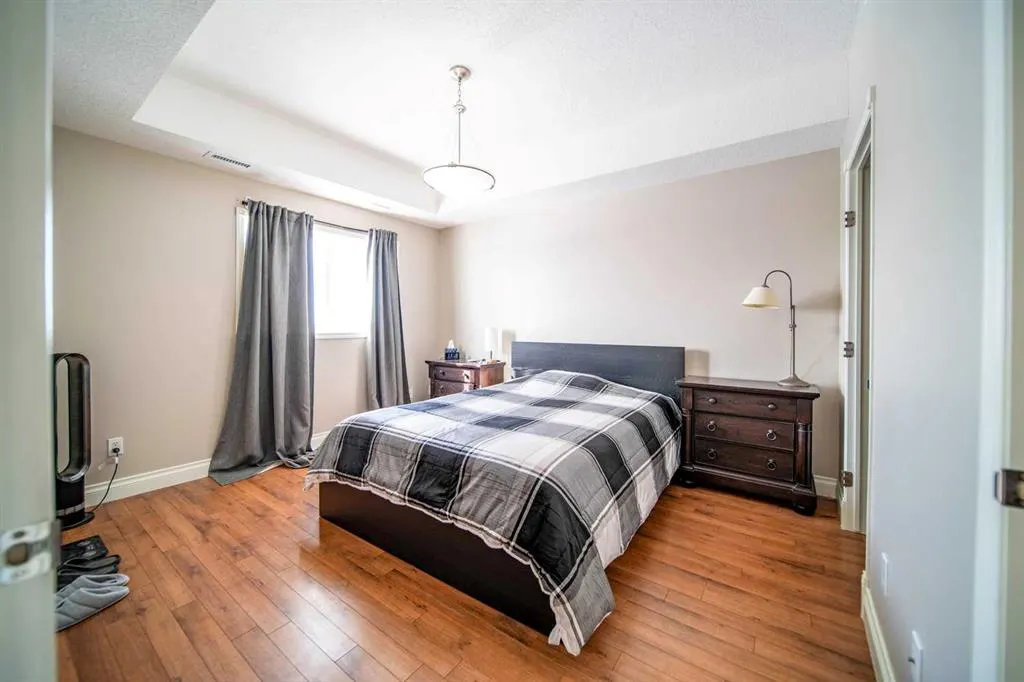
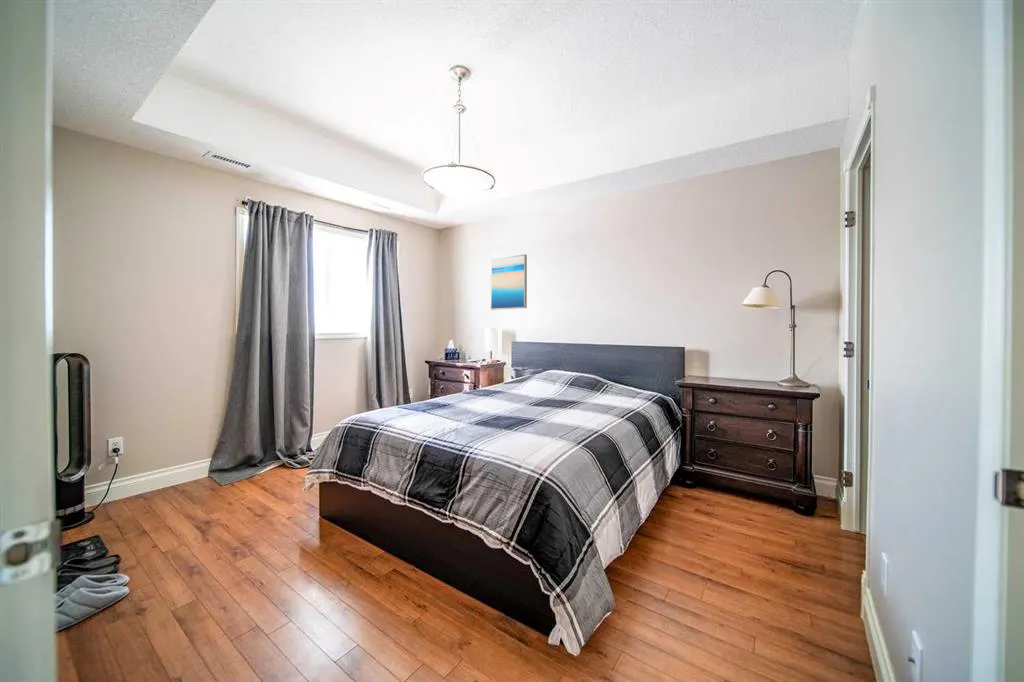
+ wall art (508, 283)
